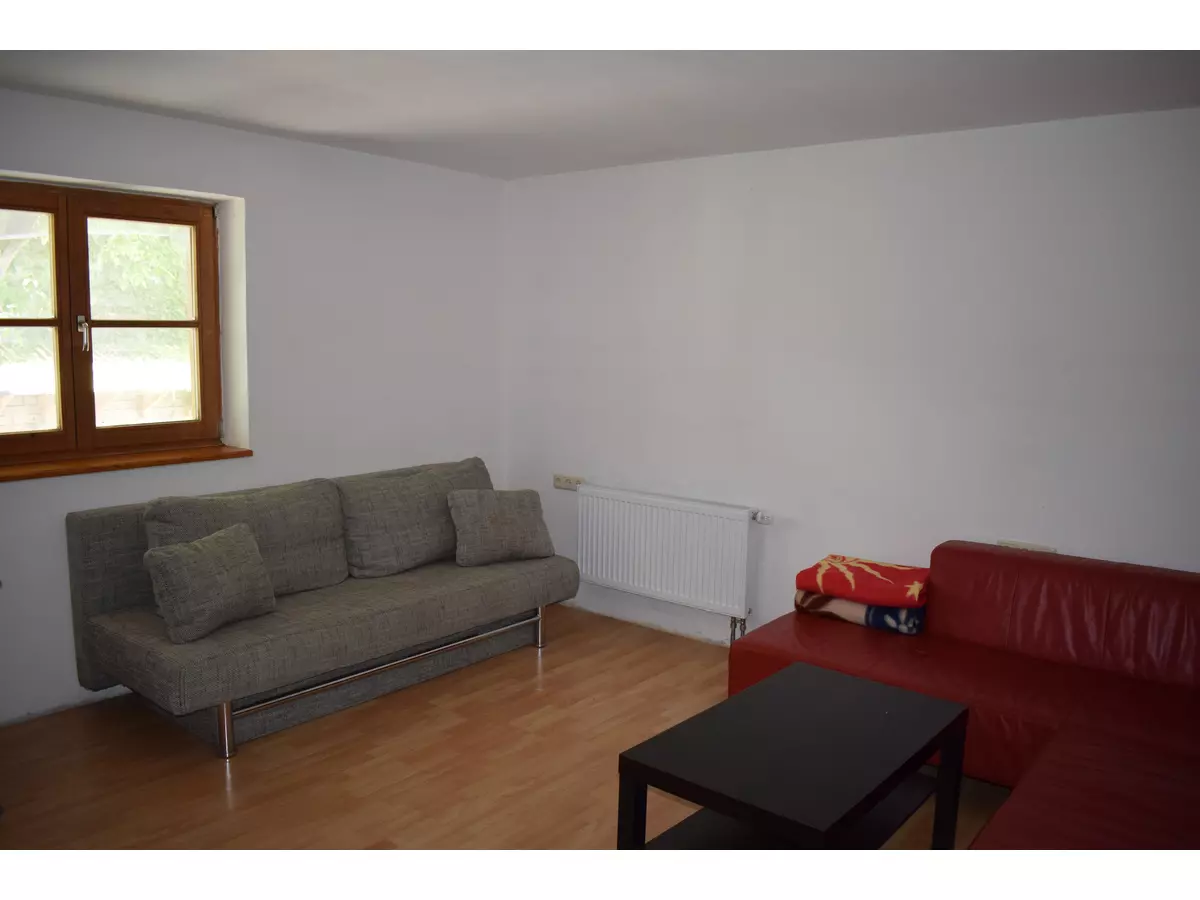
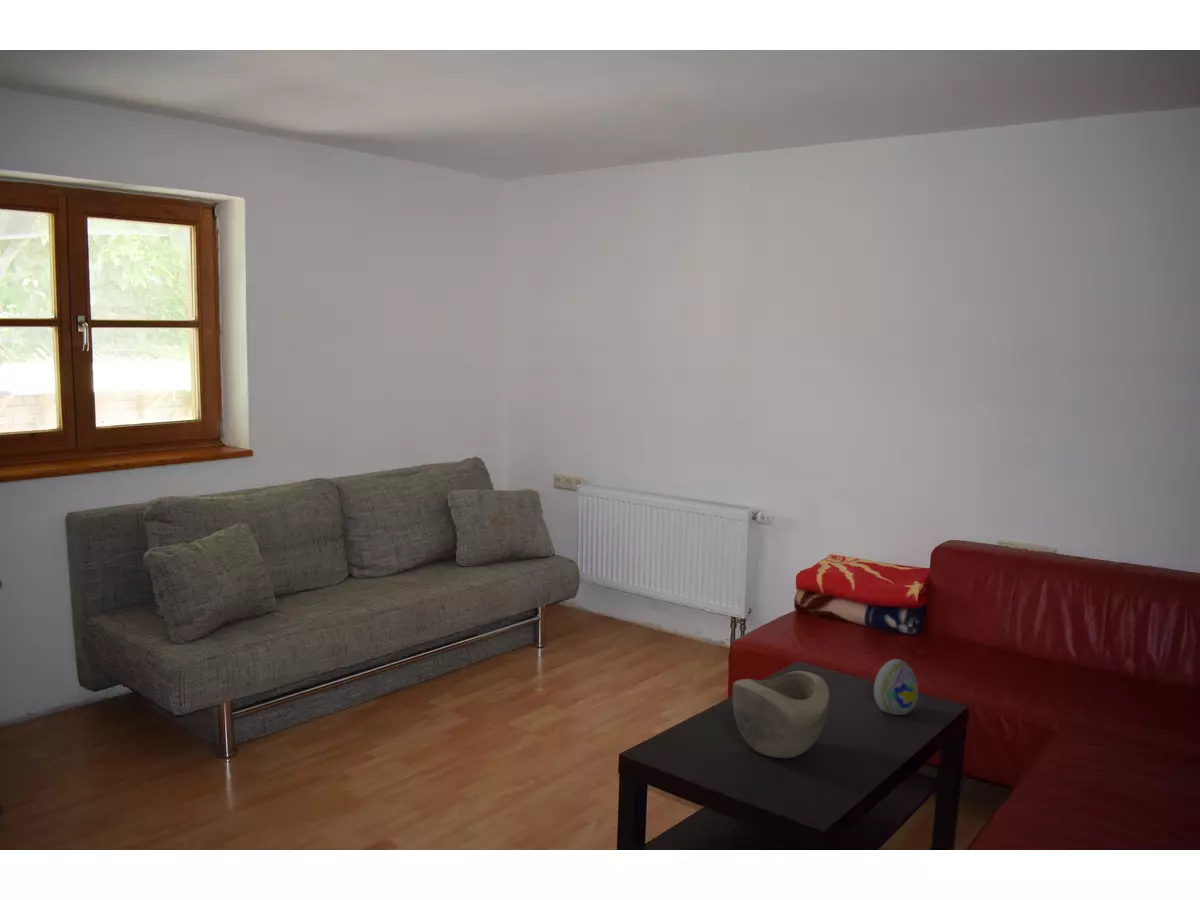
+ decorative egg (896, 684)
+ decorative bowl (779, 713)
